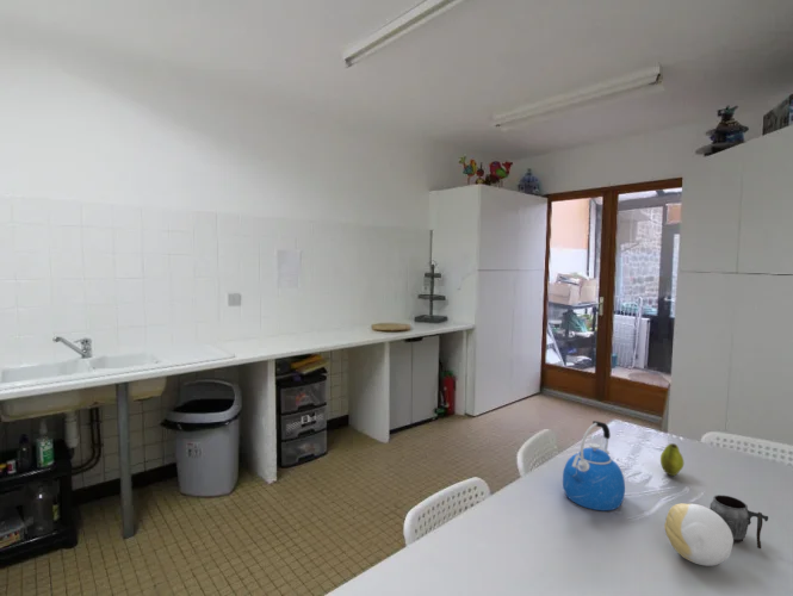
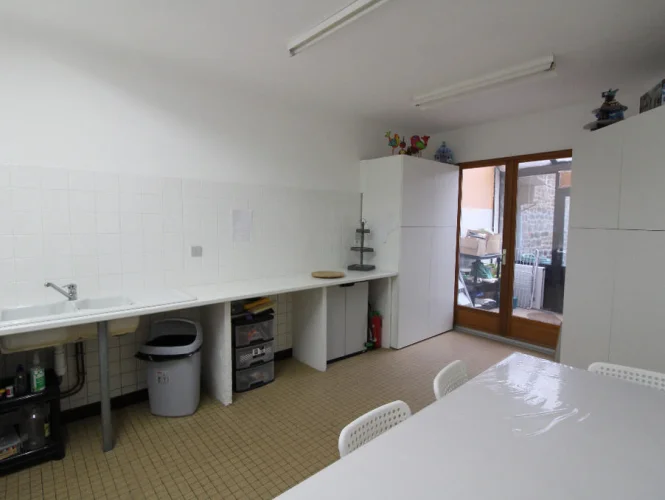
- fruit (671, 458)
- kettle (590, 461)
- decorative ball (696, 533)
- mug (737, 521)
